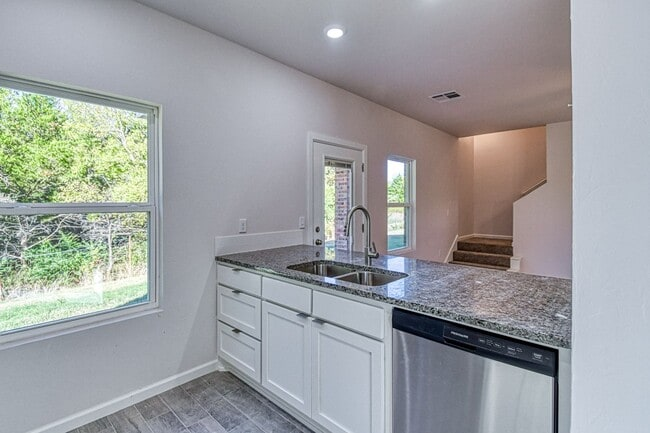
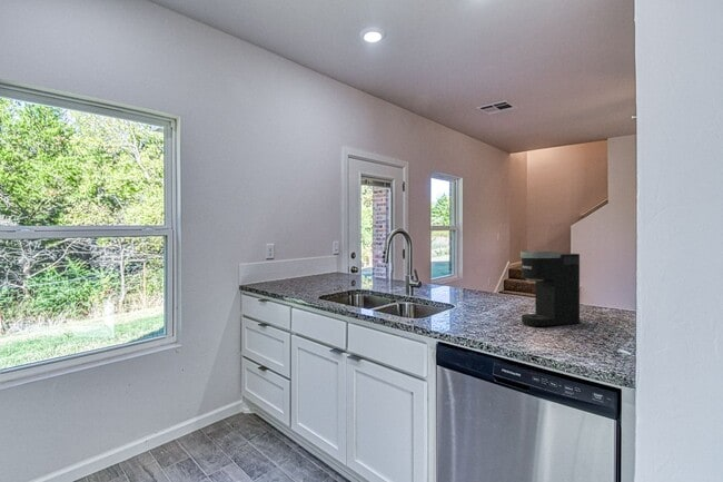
+ coffee maker (549, 286)
